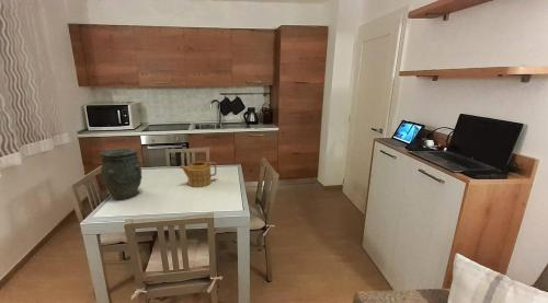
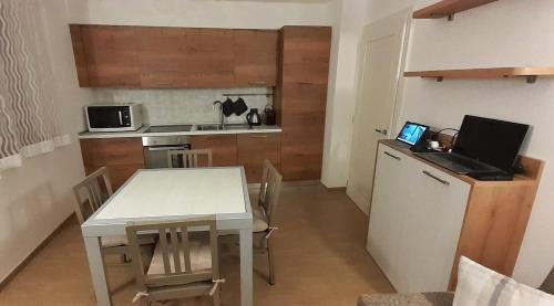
- vase (122, 173)
- teapot (198, 173)
